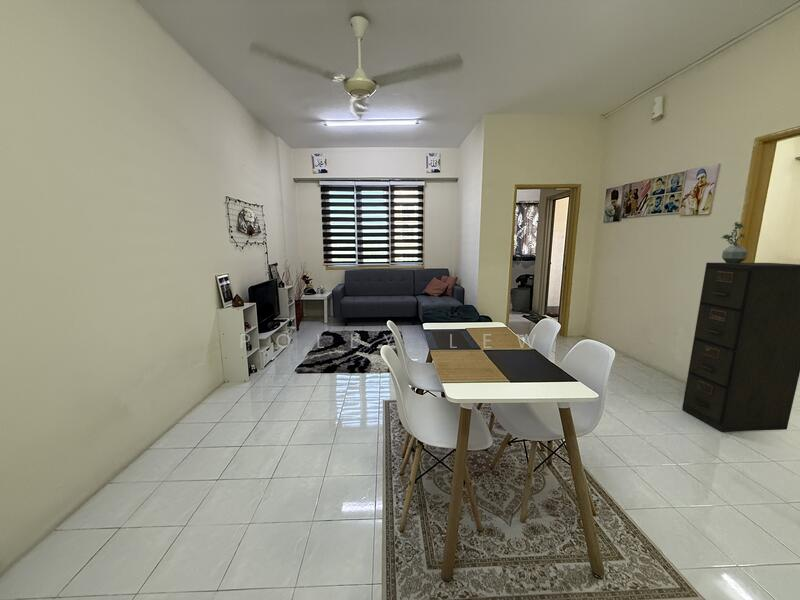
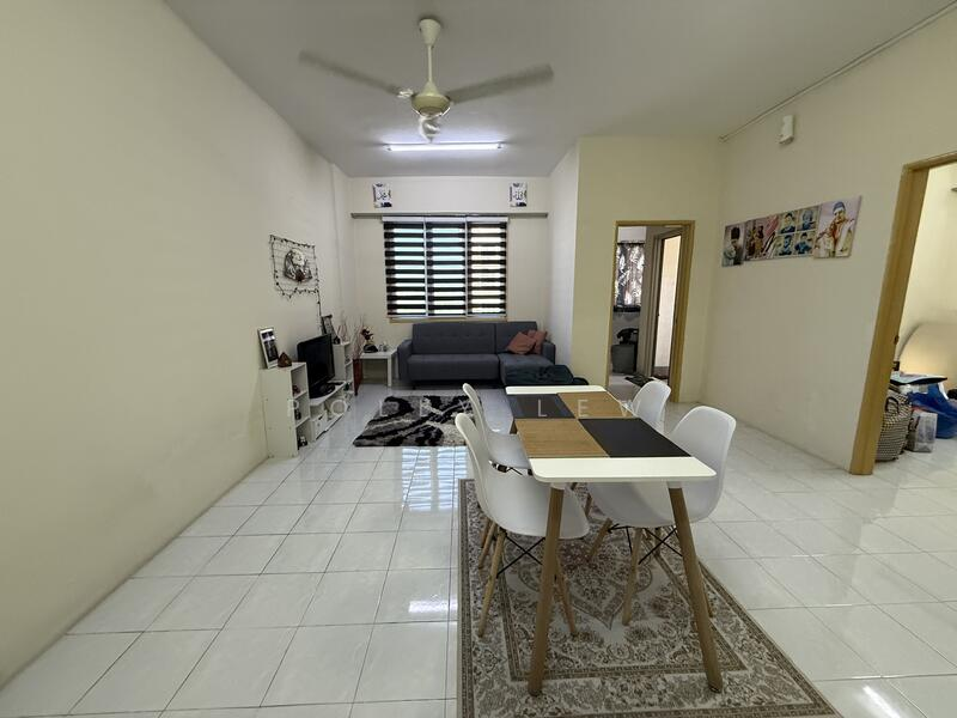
- potted plant (734, 242)
- filing cabinet (743, 344)
